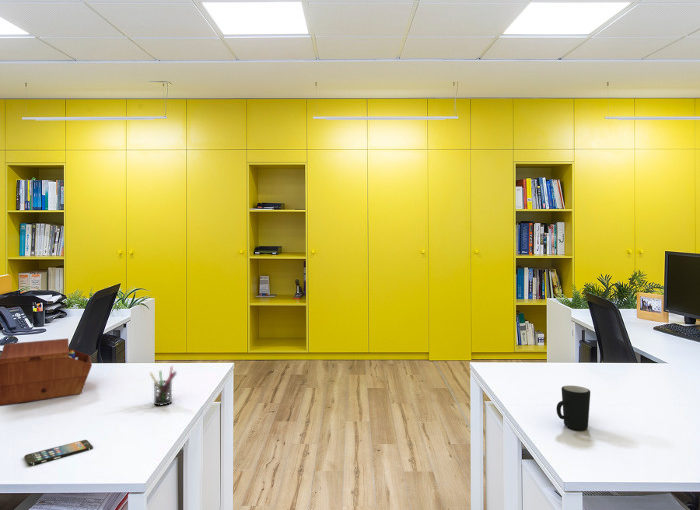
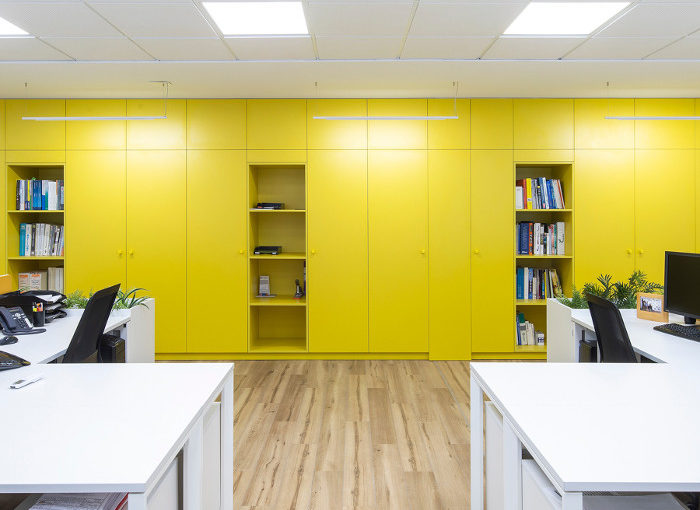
- mug (571, 408)
- pen holder (163, 385)
- sewing box (48, 368)
- smartphone (59, 452)
